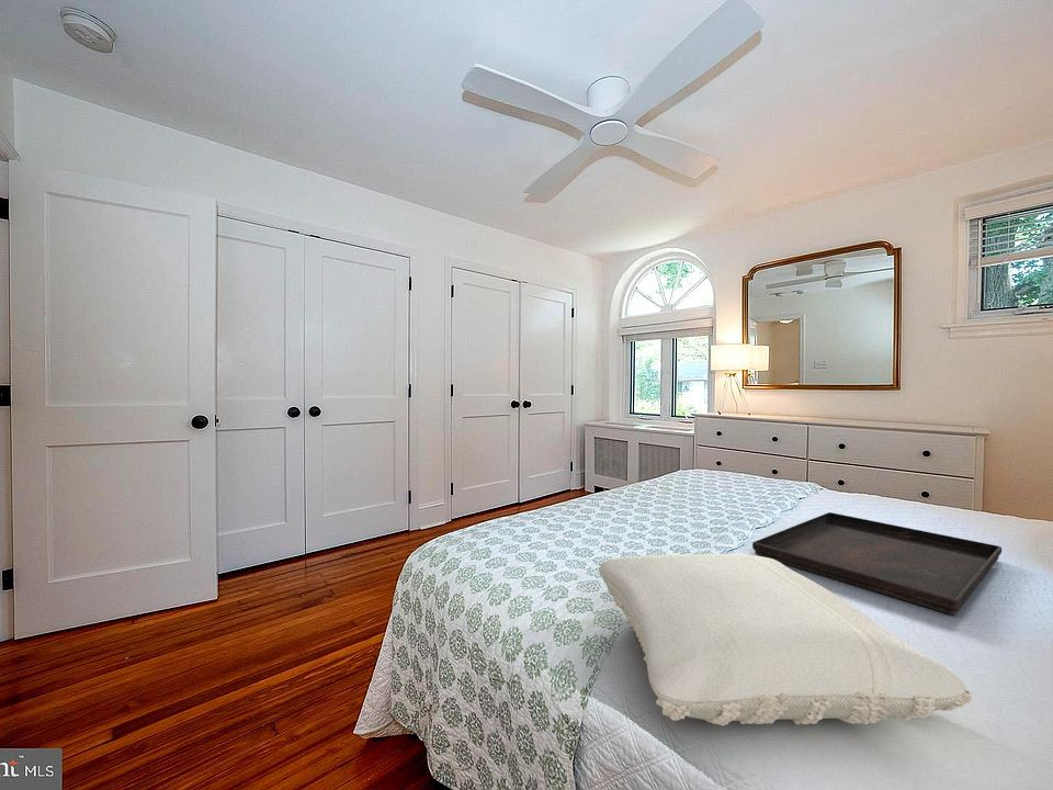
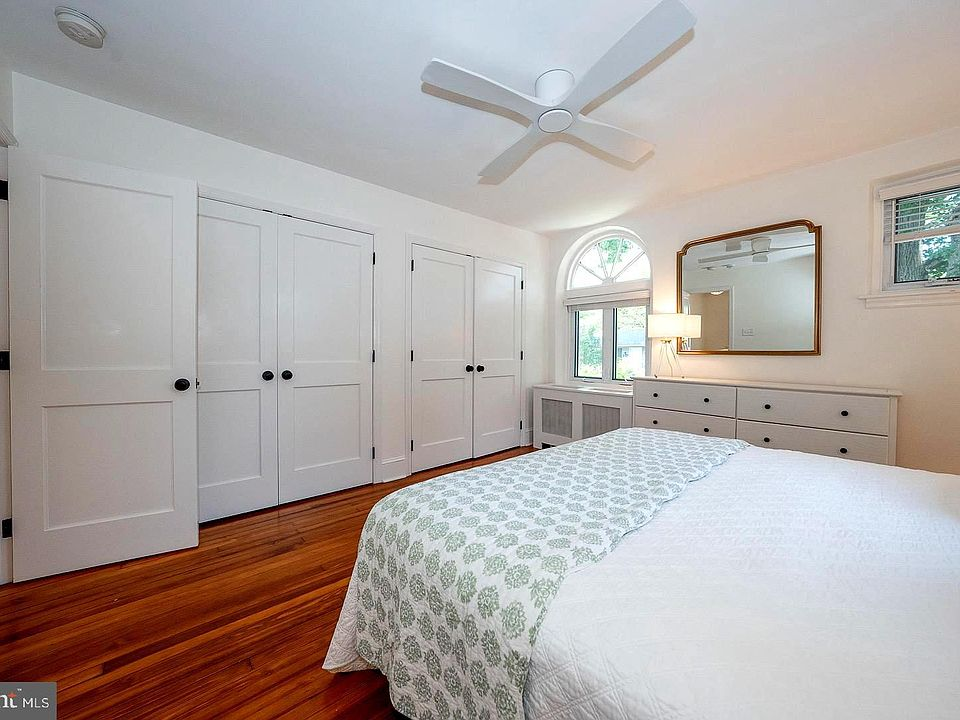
- serving tray (875, 551)
- pillow (735, 619)
